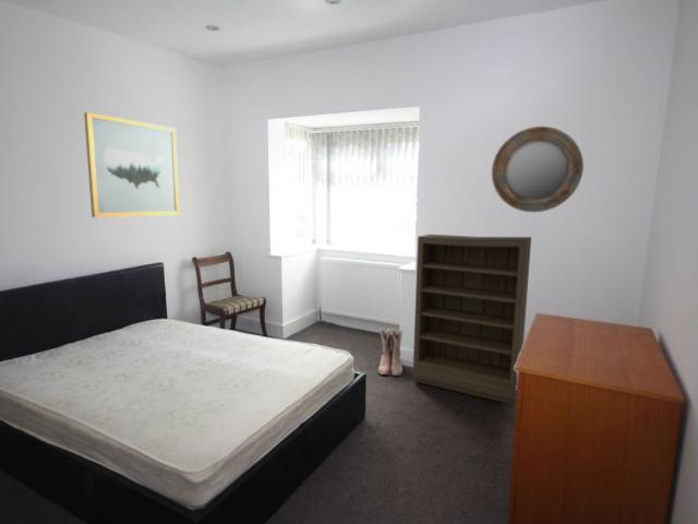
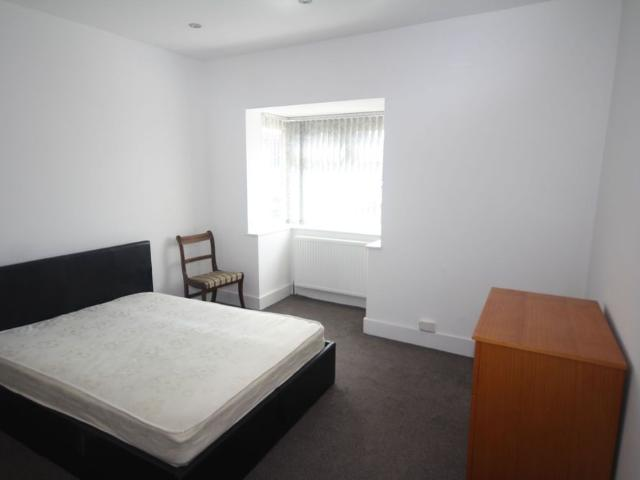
- wall art (136, 169)
- bookshelf (469, 313)
- home mirror (534, 169)
- boots (390, 350)
